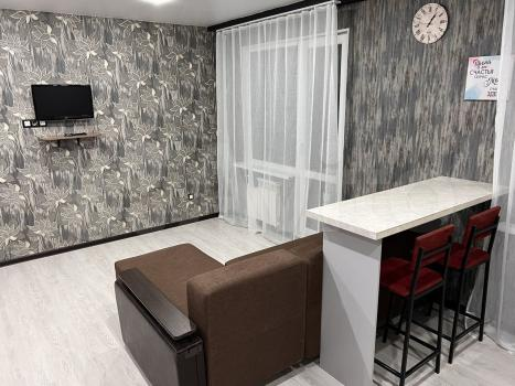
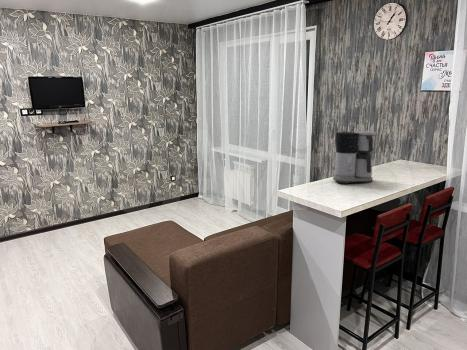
+ coffee maker (355, 157)
